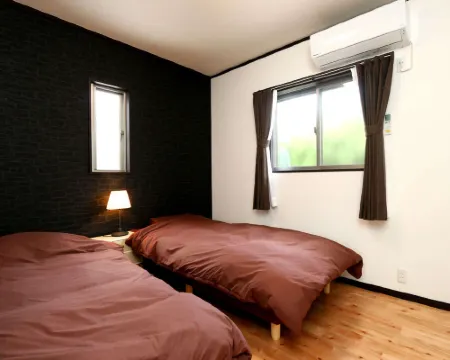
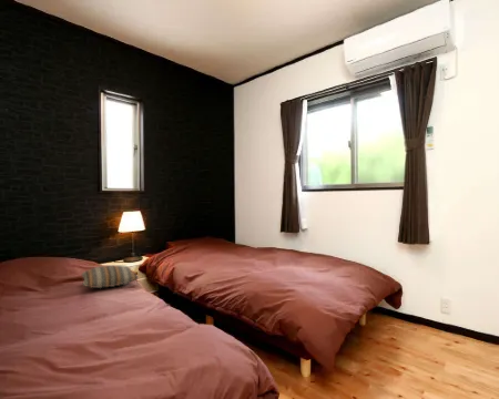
+ pillow (109, 275)
